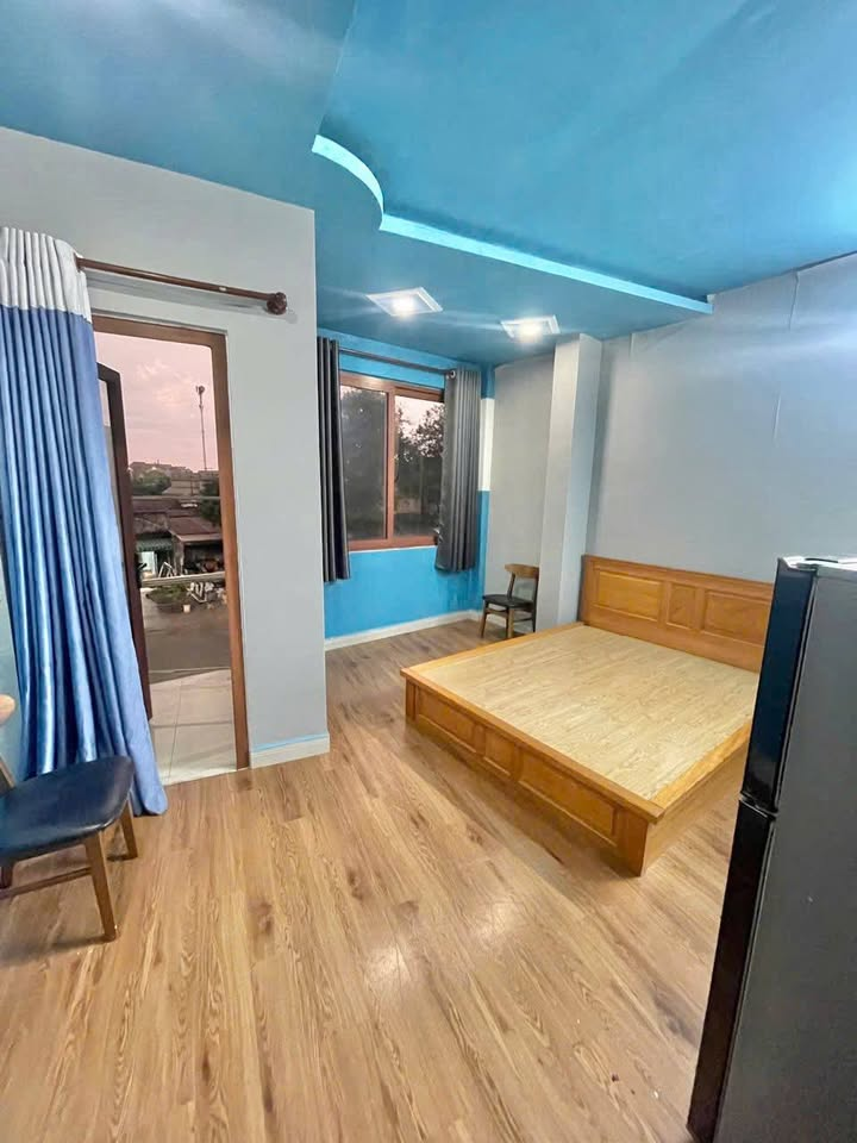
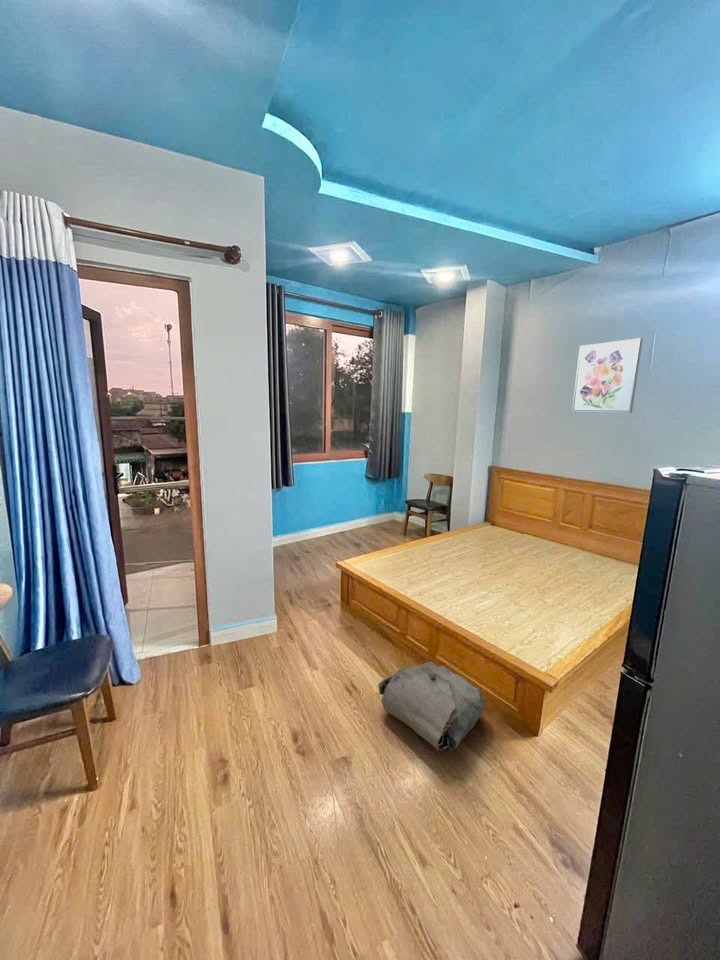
+ wall art (604, 378)
+ bag (436, 694)
